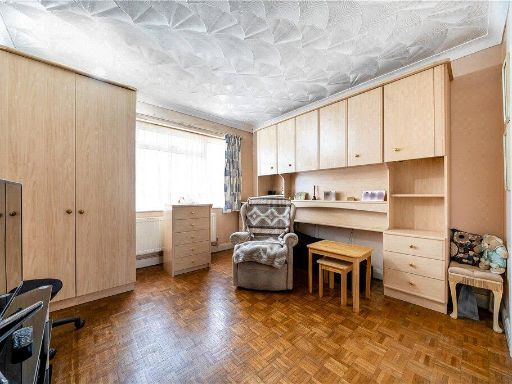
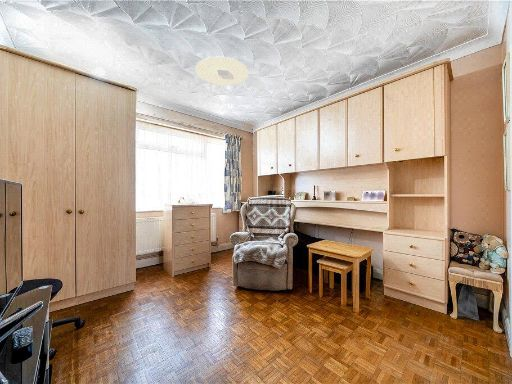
+ ceiling light (222, 70)
